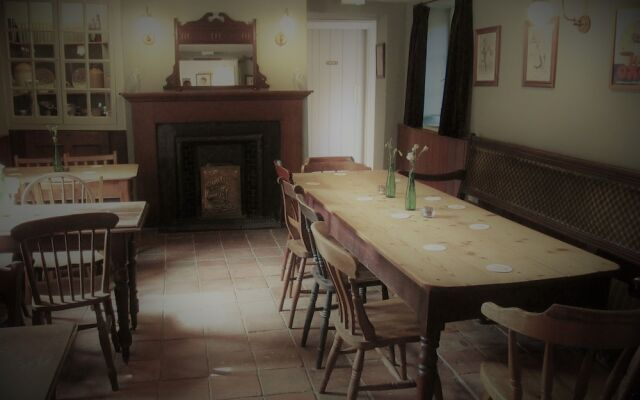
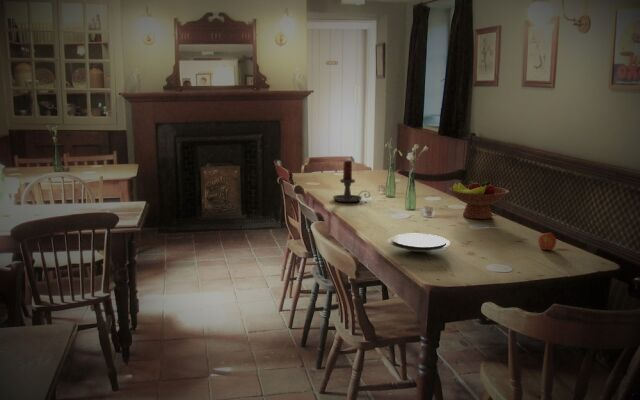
+ candle holder (351, 180)
+ plate (418, 245)
+ fruit (547, 240)
+ fruit bowl (478, 198)
